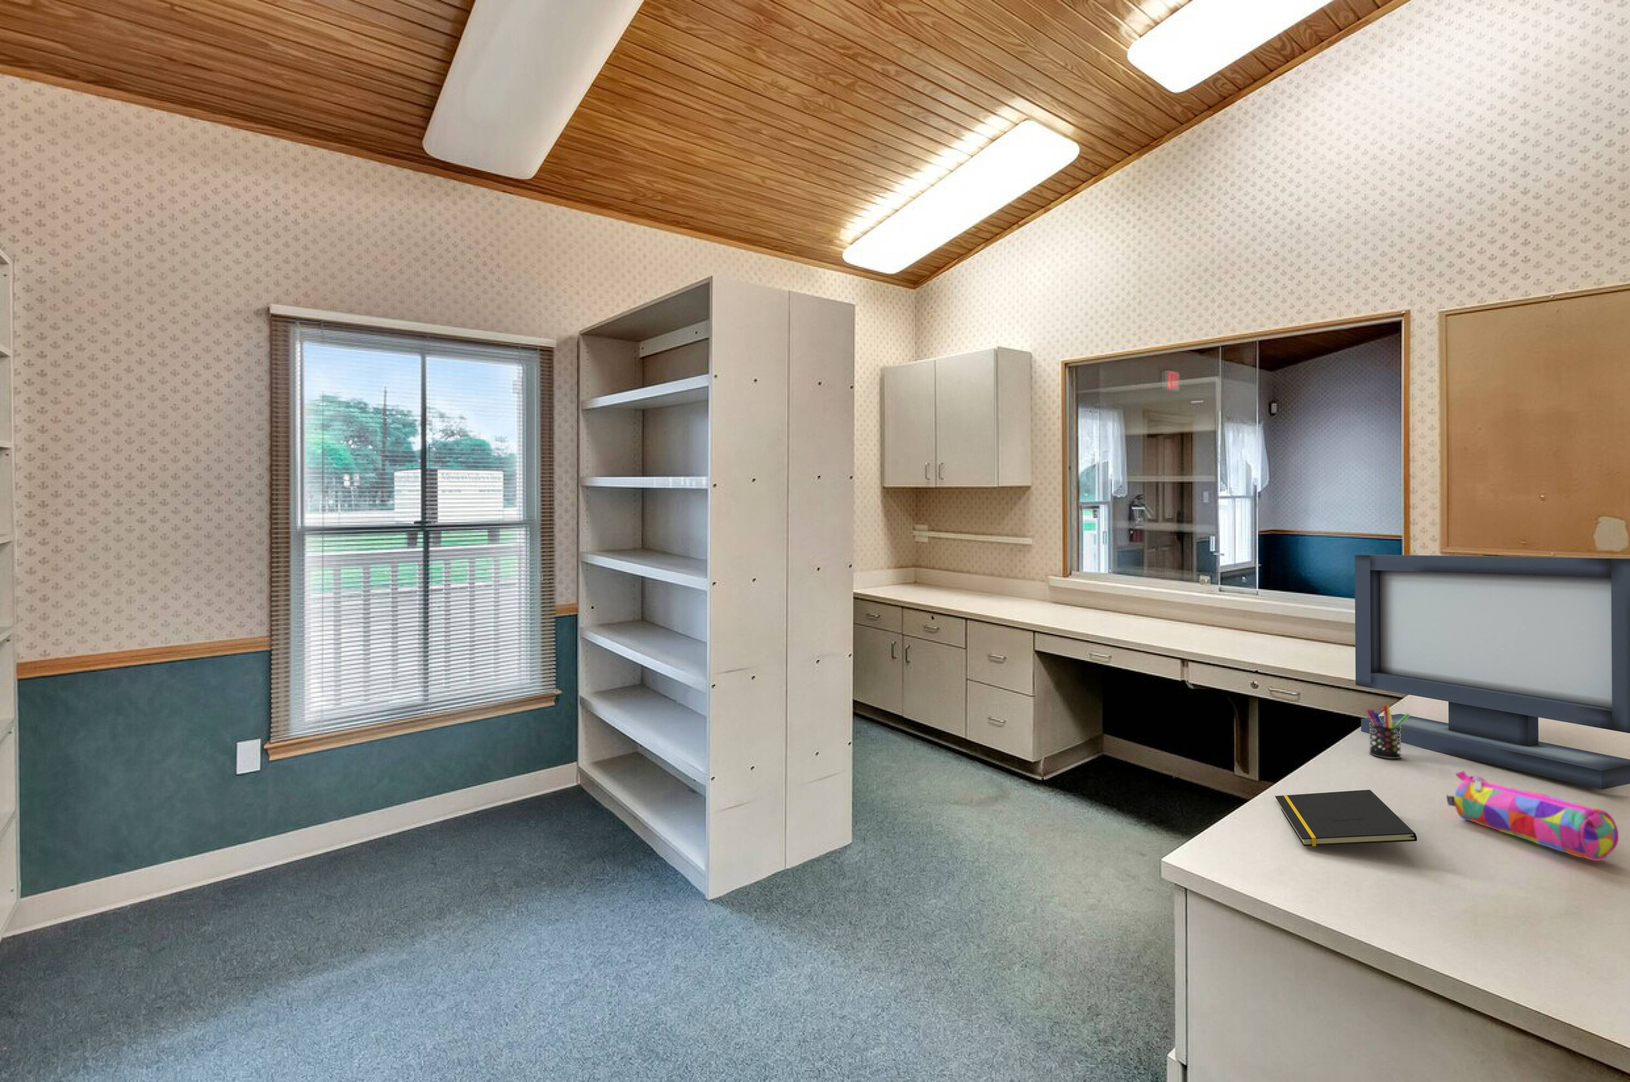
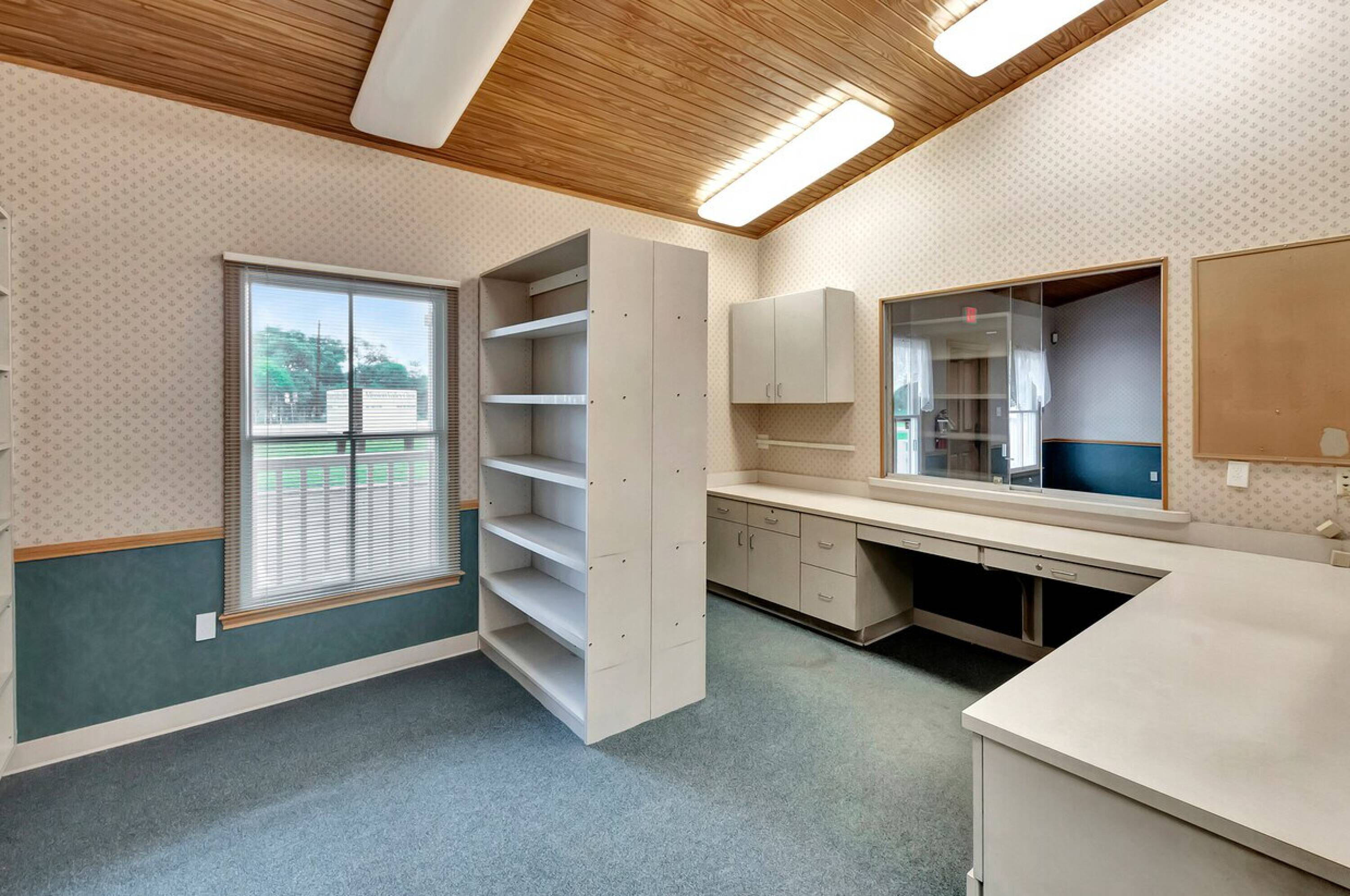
- notepad (1339, 816)
- monitor (1486, 656)
- pen holder (1389, 729)
- pencil case (1527, 814)
